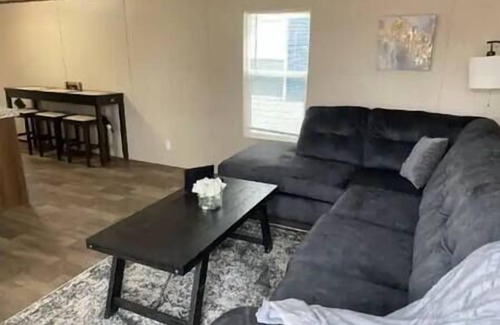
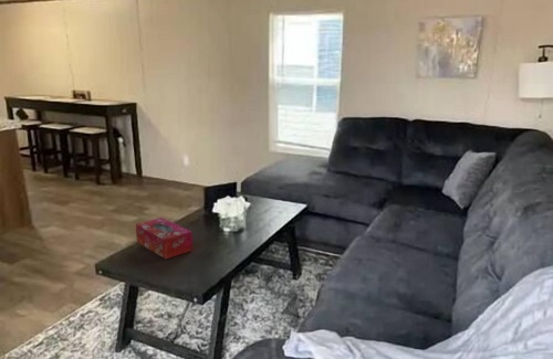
+ tissue box (163, 236)
